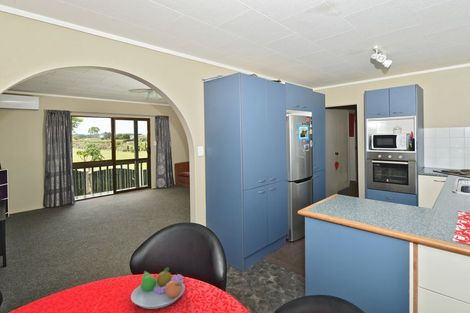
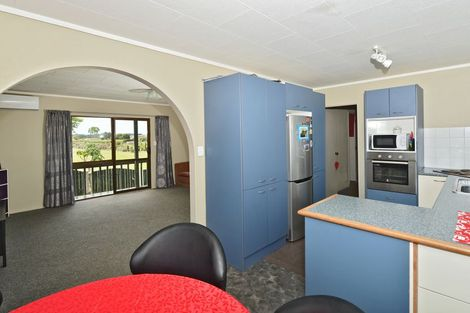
- fruit bowl (158, 285)
